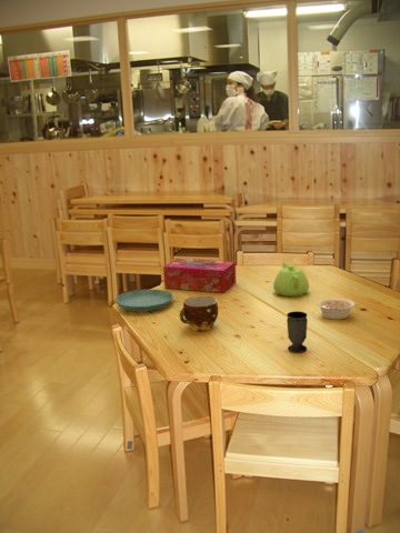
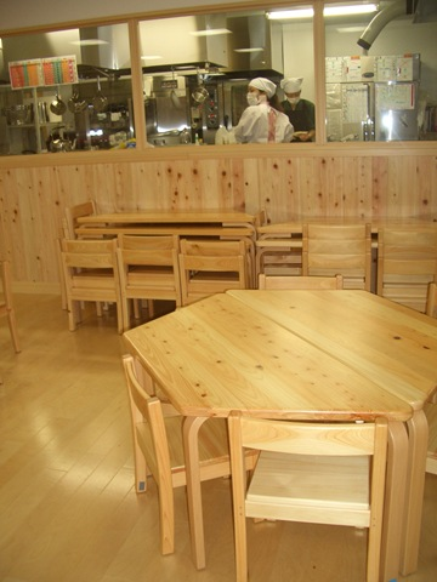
- cup (199, 314)
- tissue box (200, 274)
- legume (337, 308)
- teapot (290, 278)
- cup (297, 331)
- saucer (144, 300)
